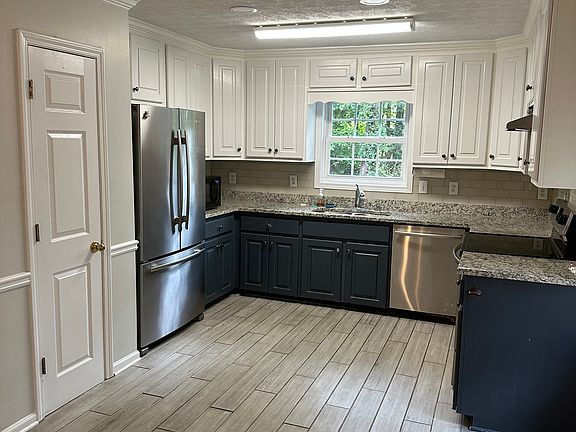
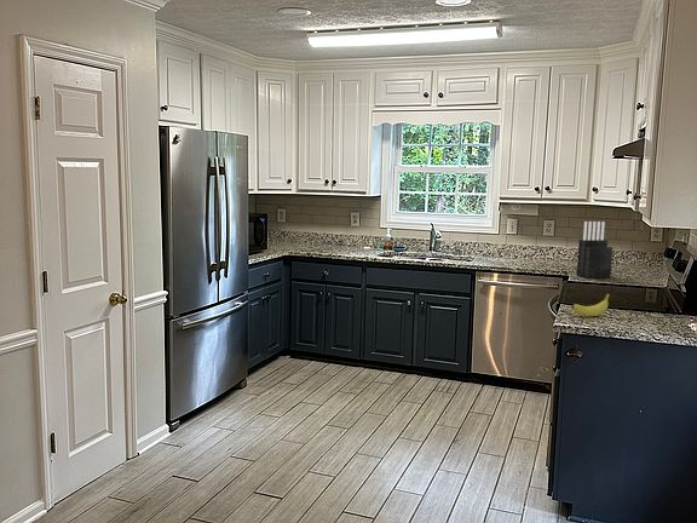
+ fruit (591, 306)
+ knife block (597, 249)
